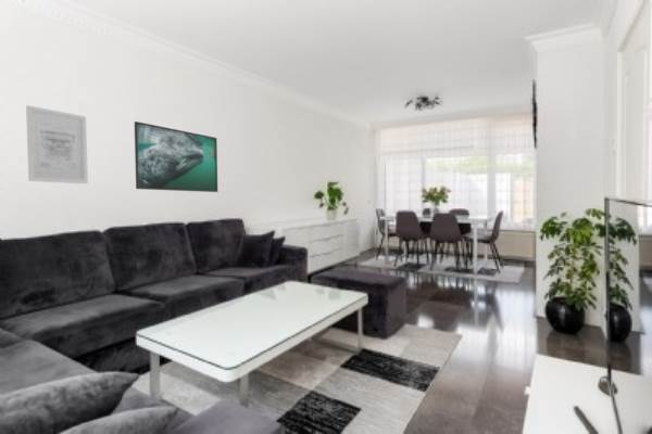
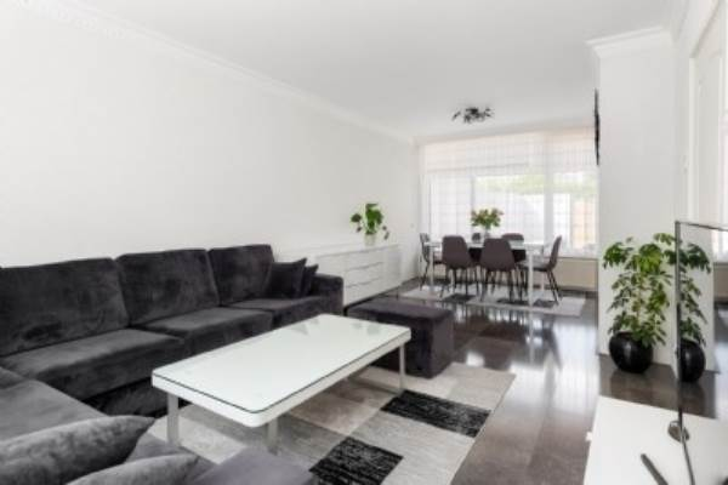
- wall art (59, 146)
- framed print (180, 161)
